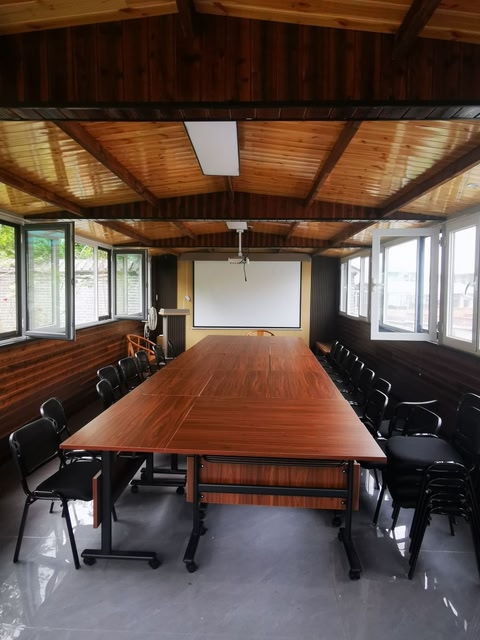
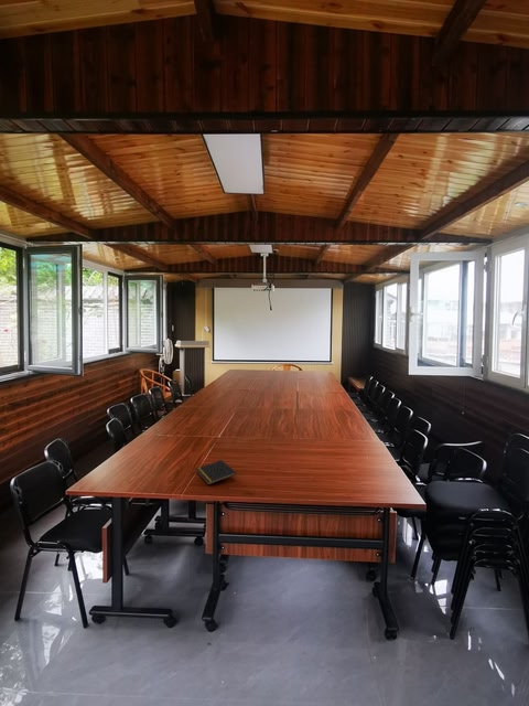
+ notepad (215, 471)
